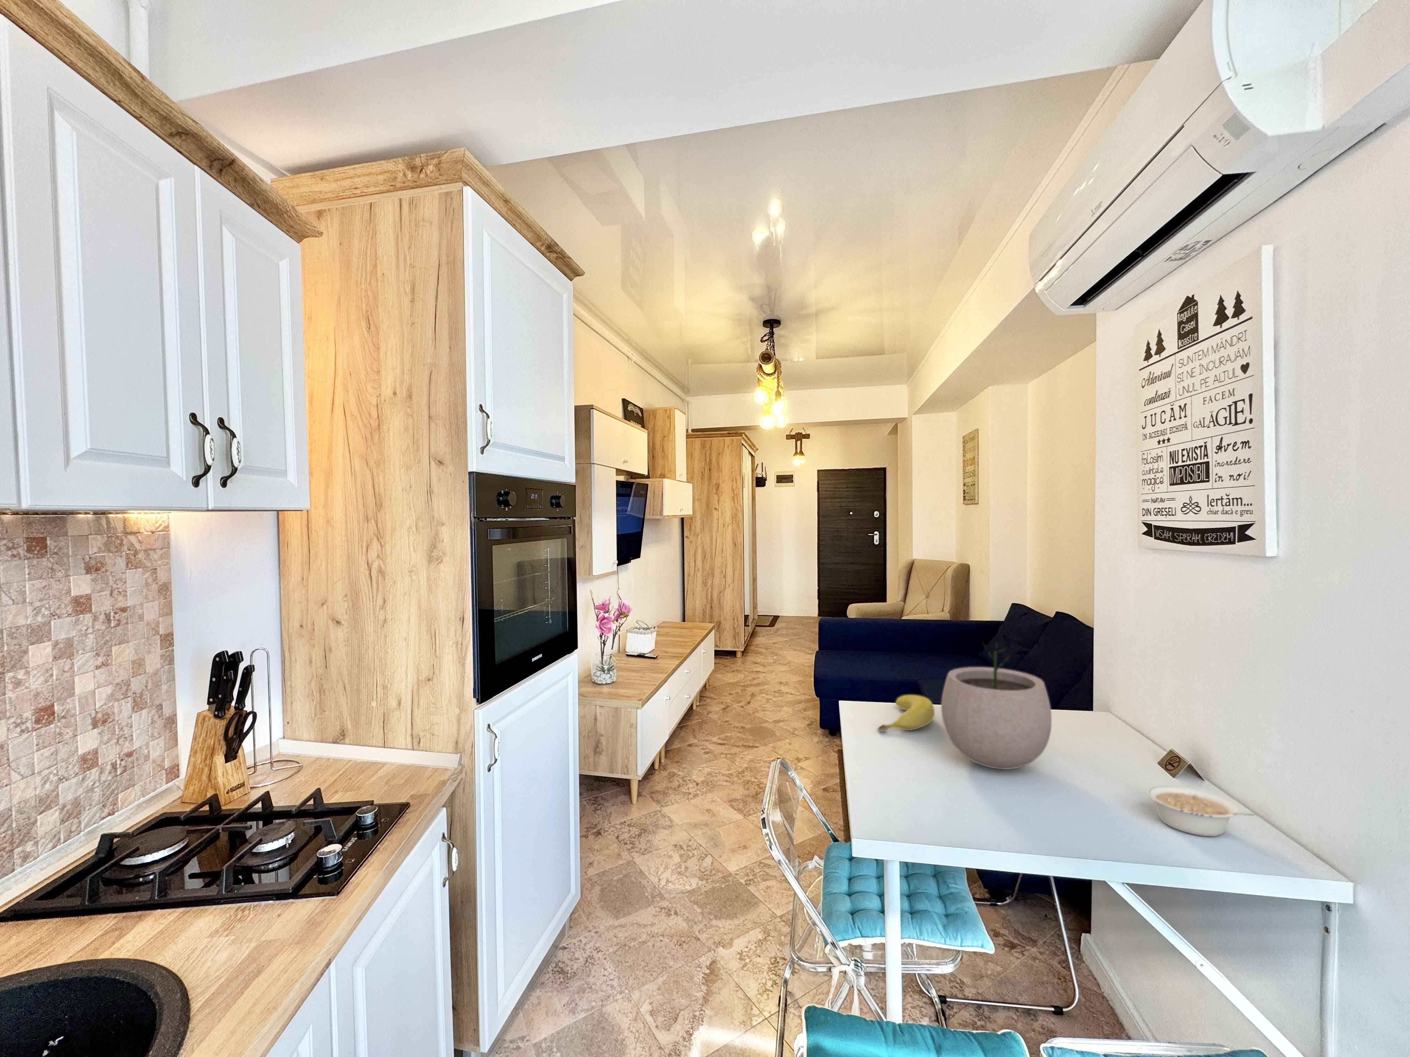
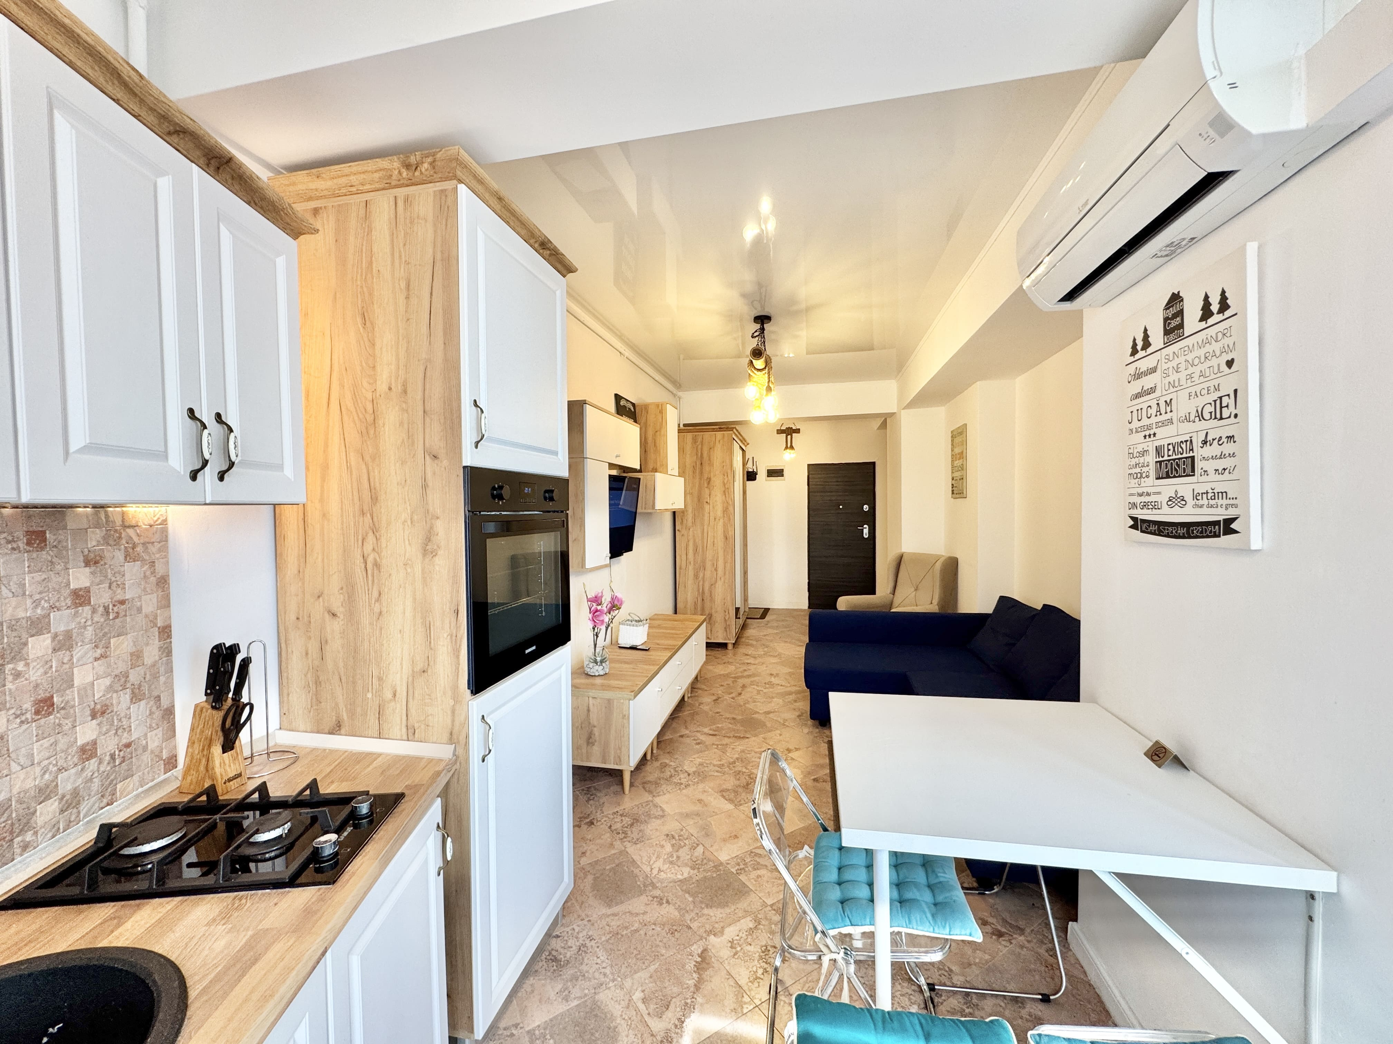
- plant pot (994, 702)
- banana (900, 707)
- legume (1195, 811)
